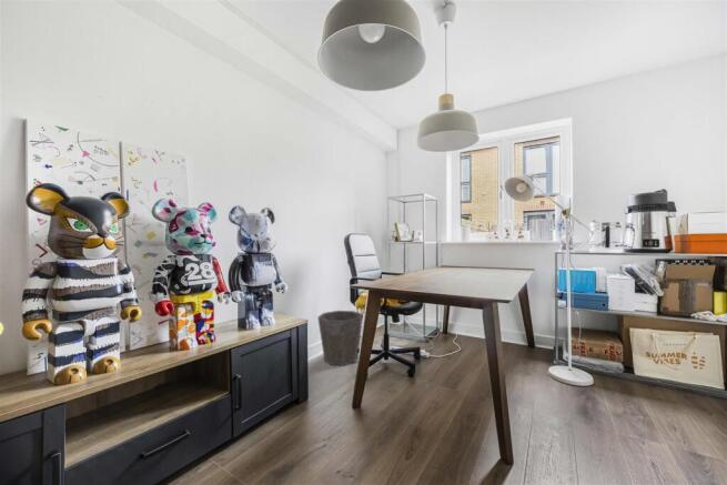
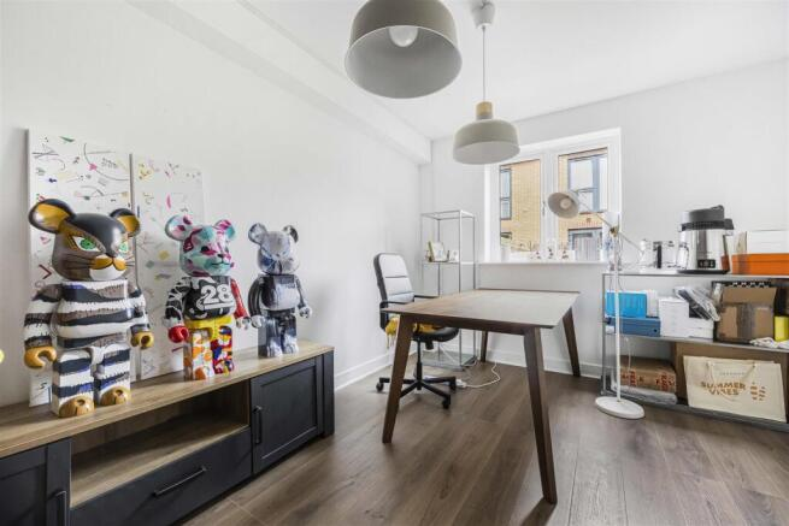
- waste bin (341, 336)
